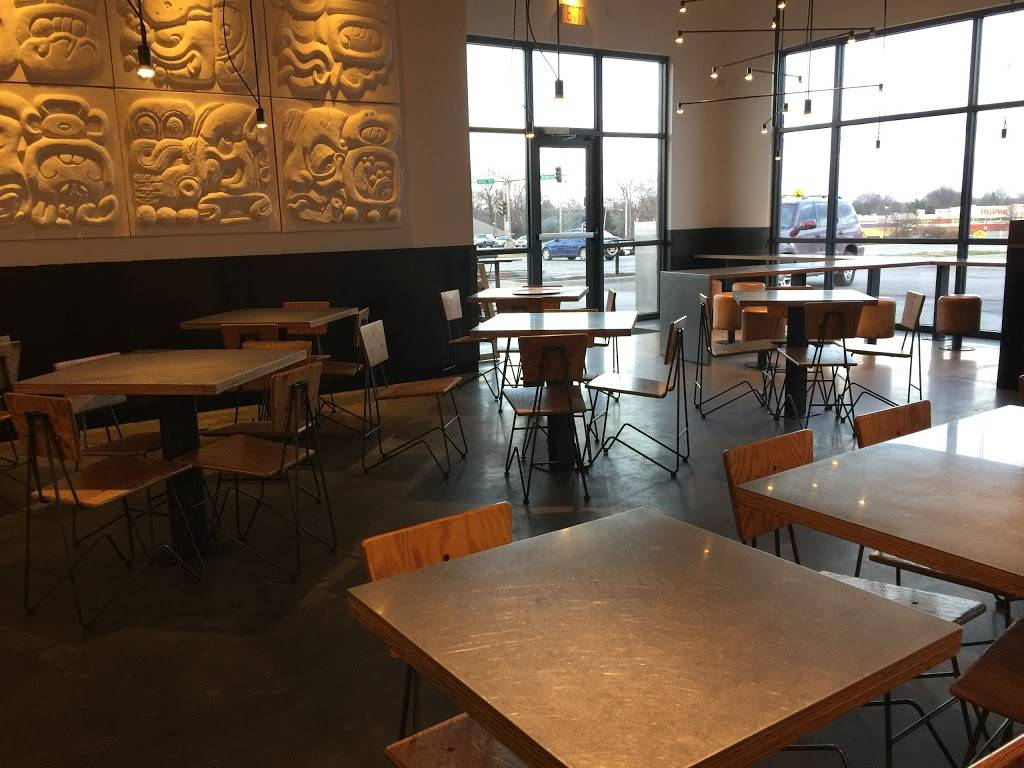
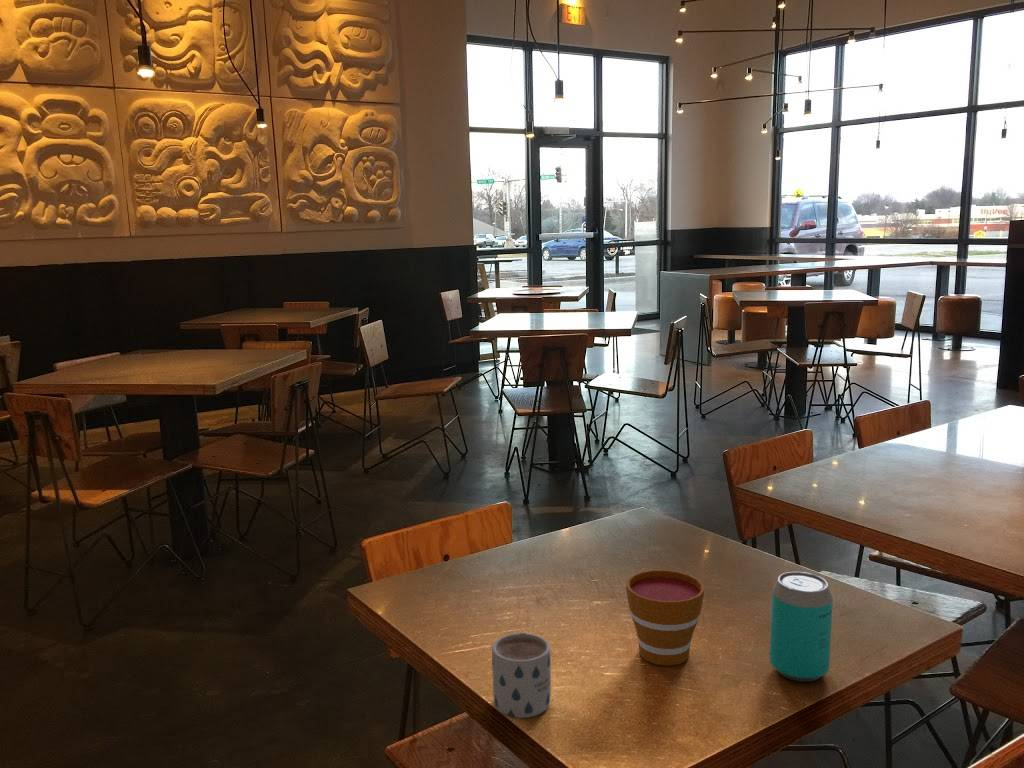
+ mug (526, 669)
+ cup (663, 616)
+ beverage can (800, 626)
